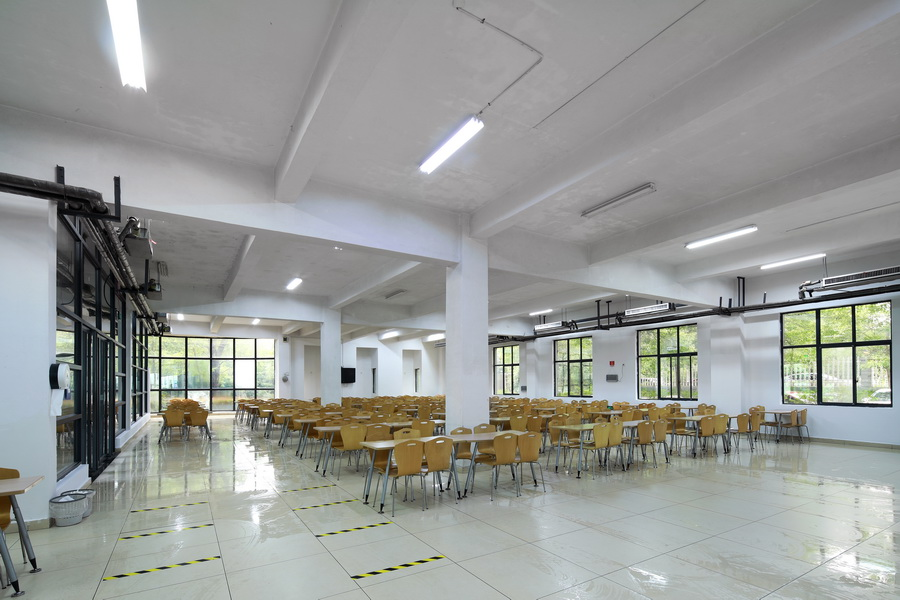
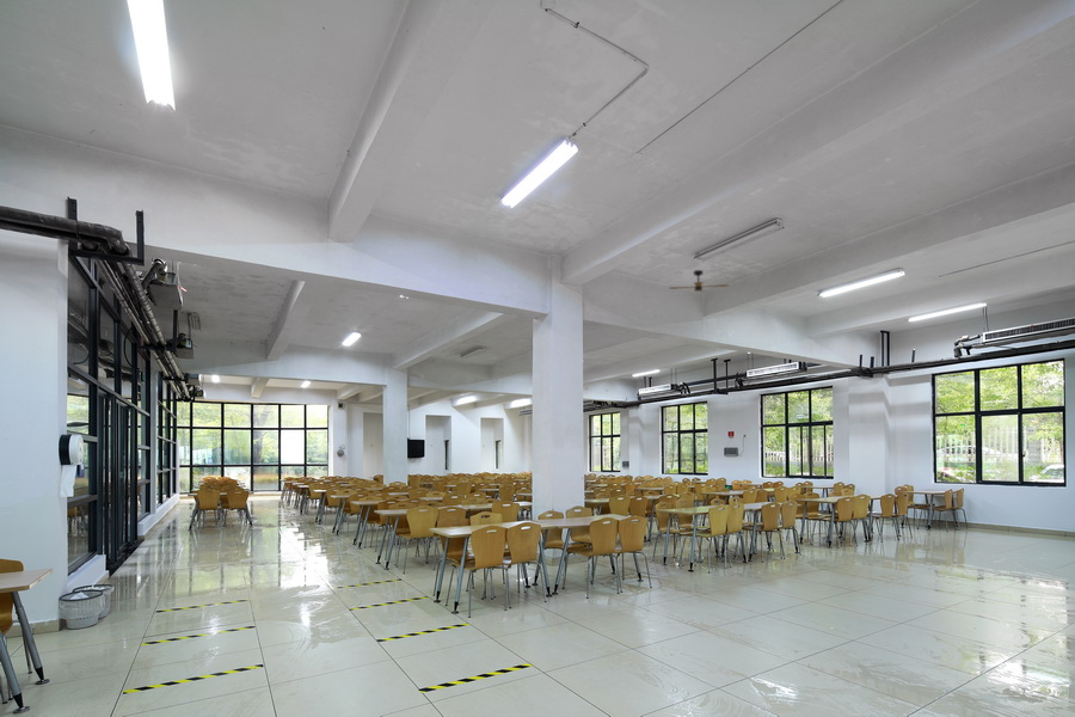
+ ceiling fan (698, 280)
